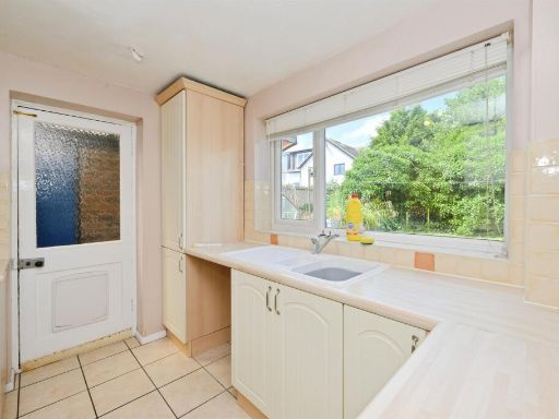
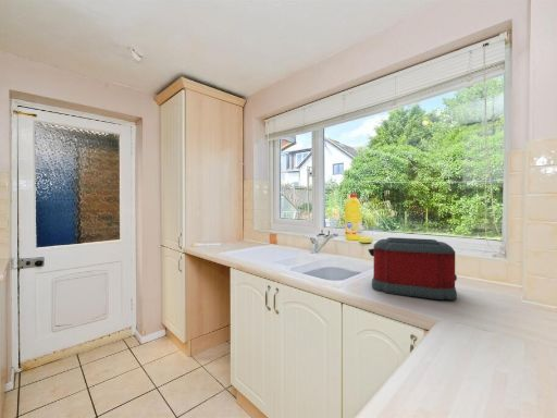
+ toaster (409, 263)
